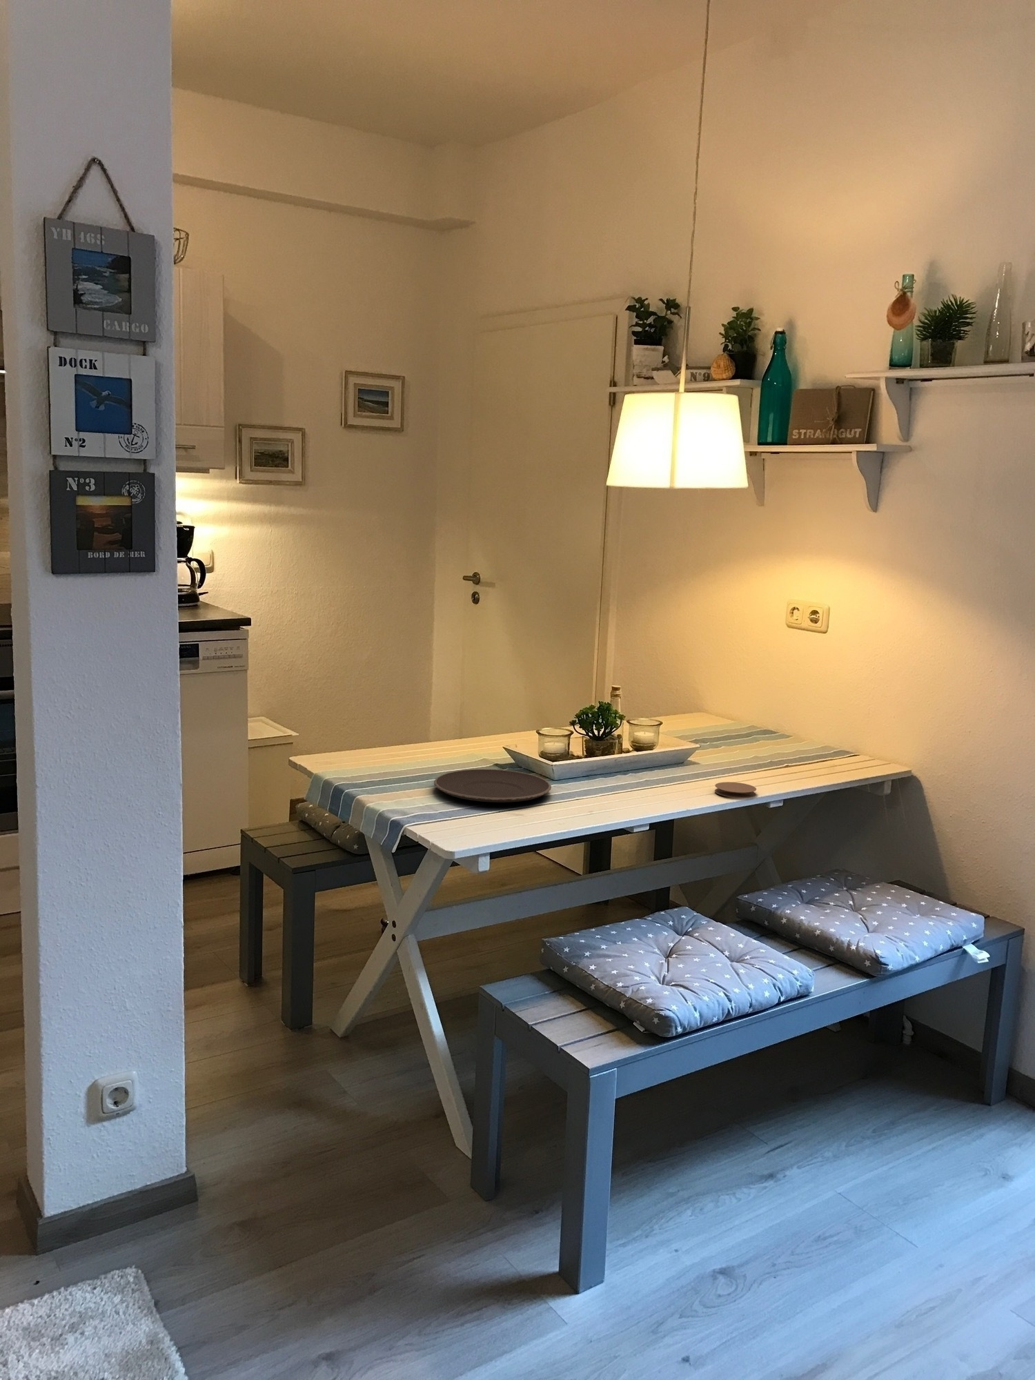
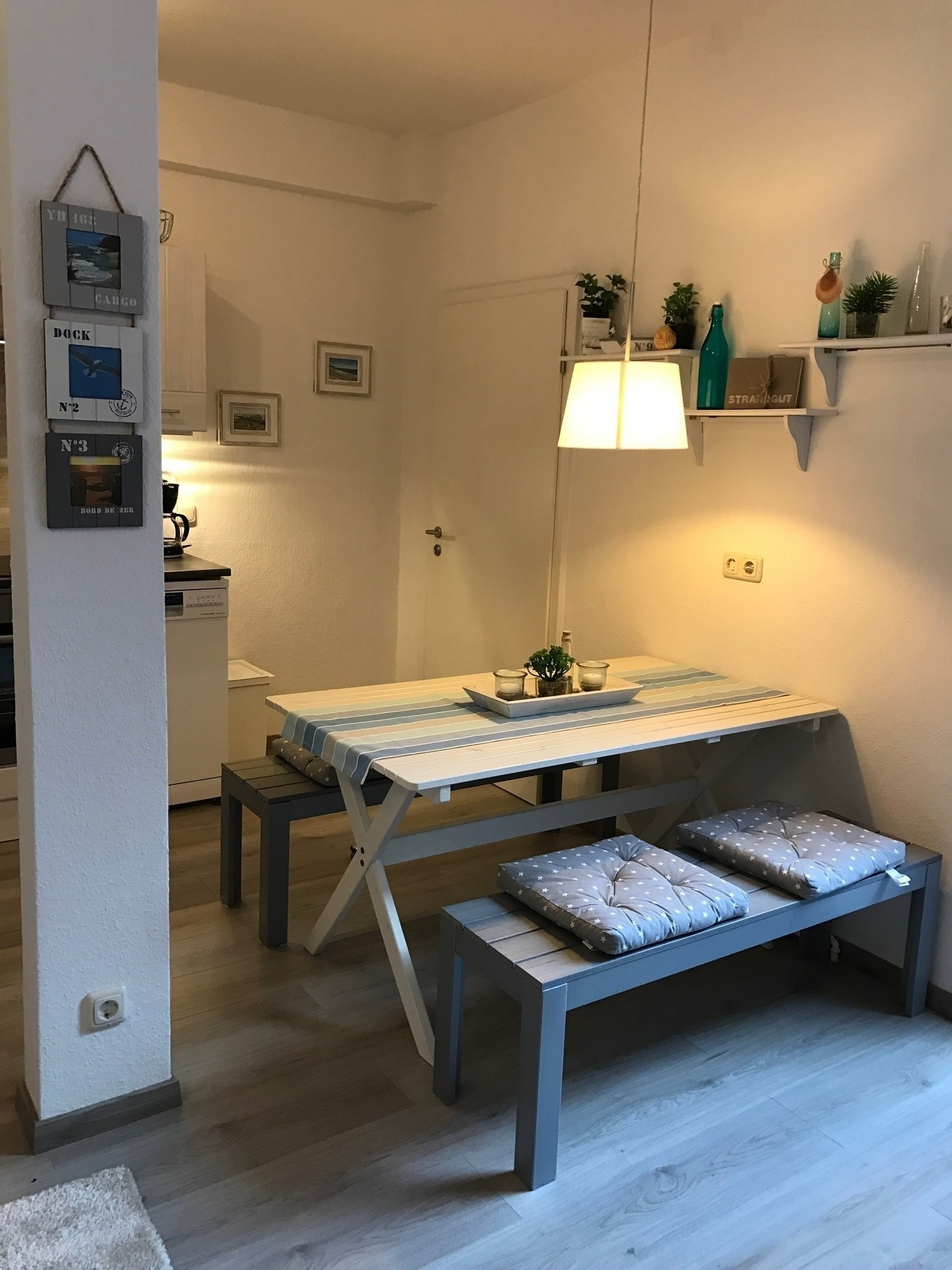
- coaster (735, 789)
- plate (492, 788)
